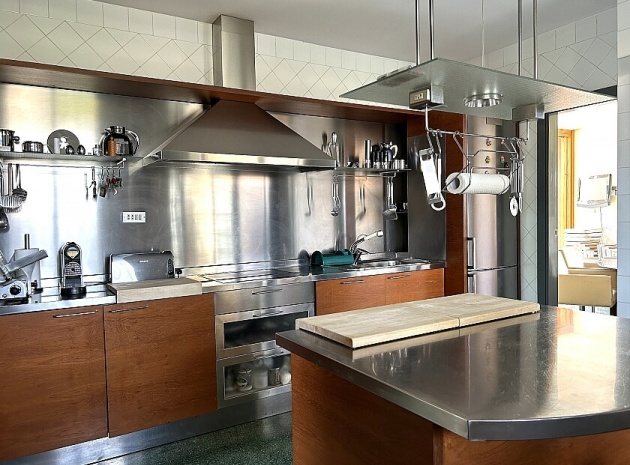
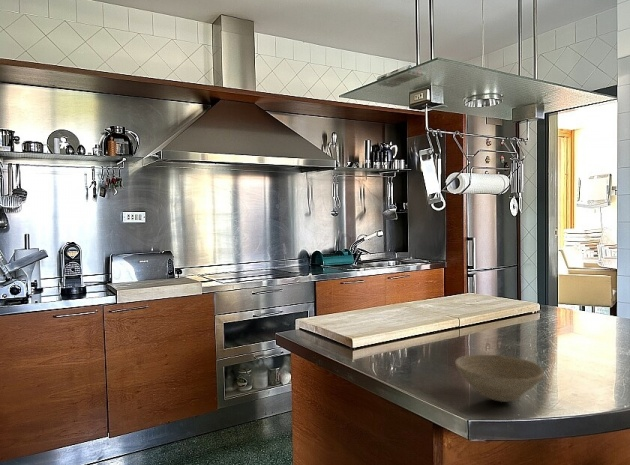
+ bowl (498, 382)
